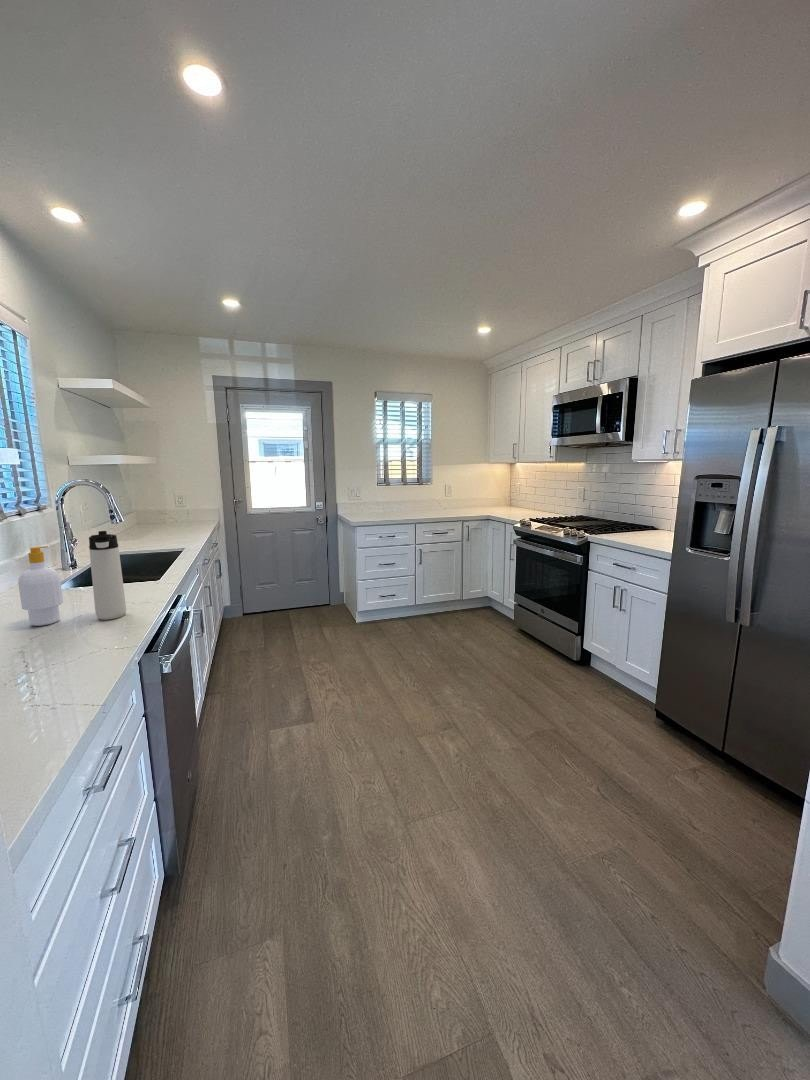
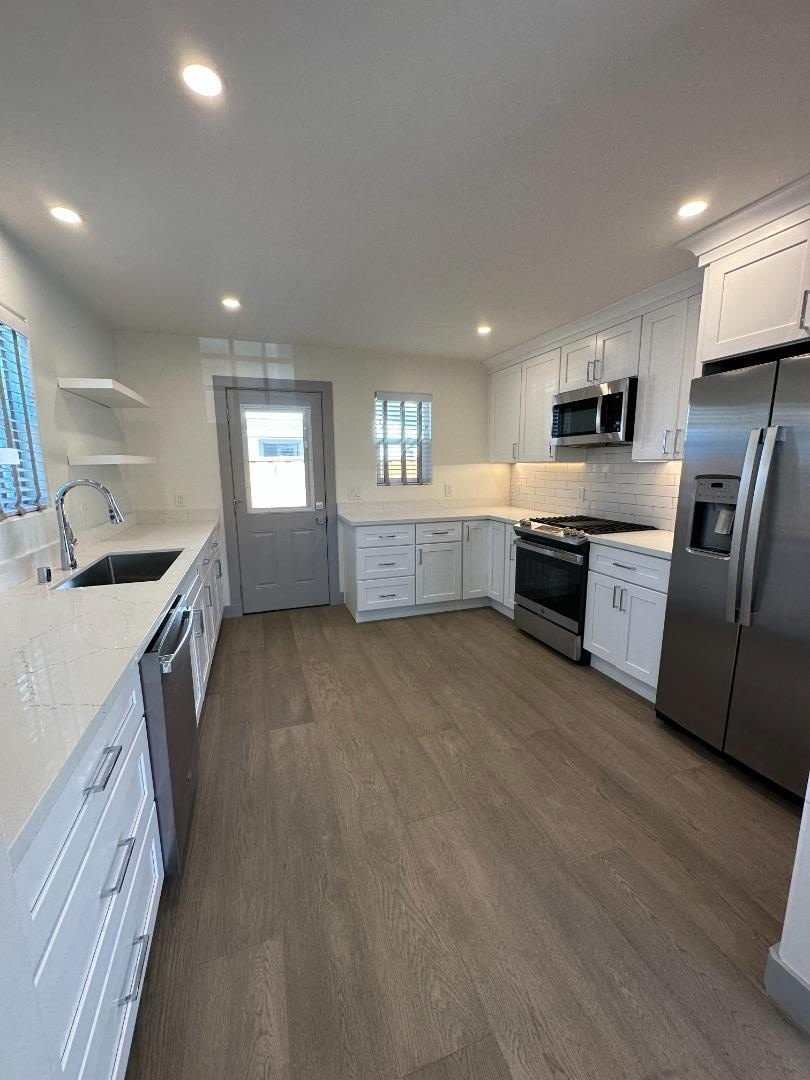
- thermos bottle (106, 575)
- soap bottle (40, 585)
